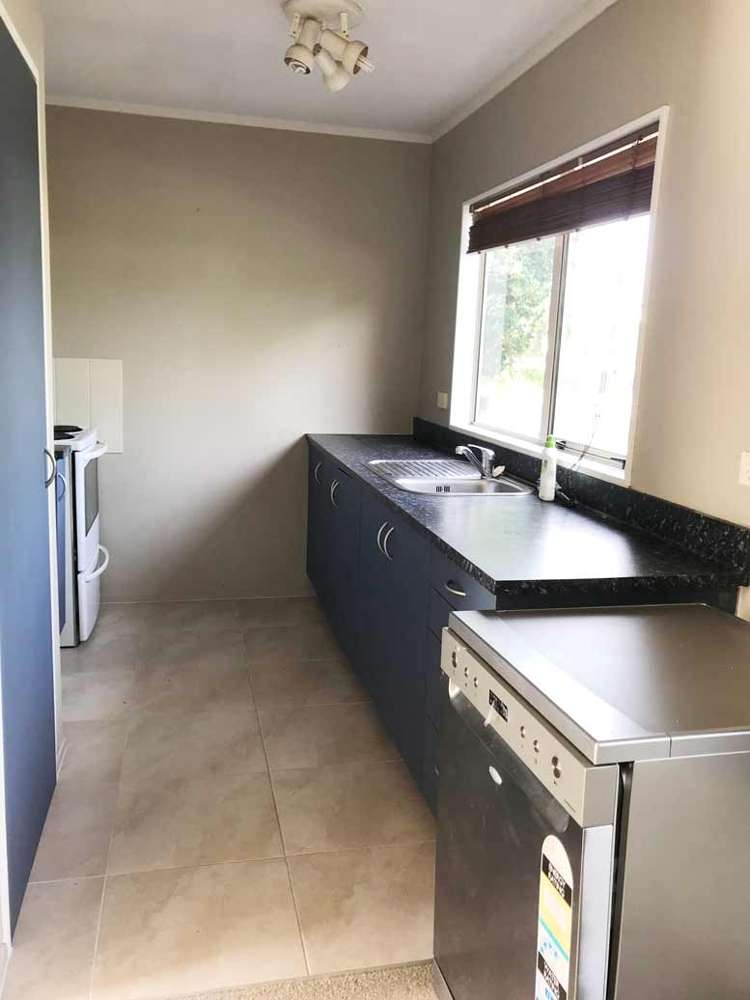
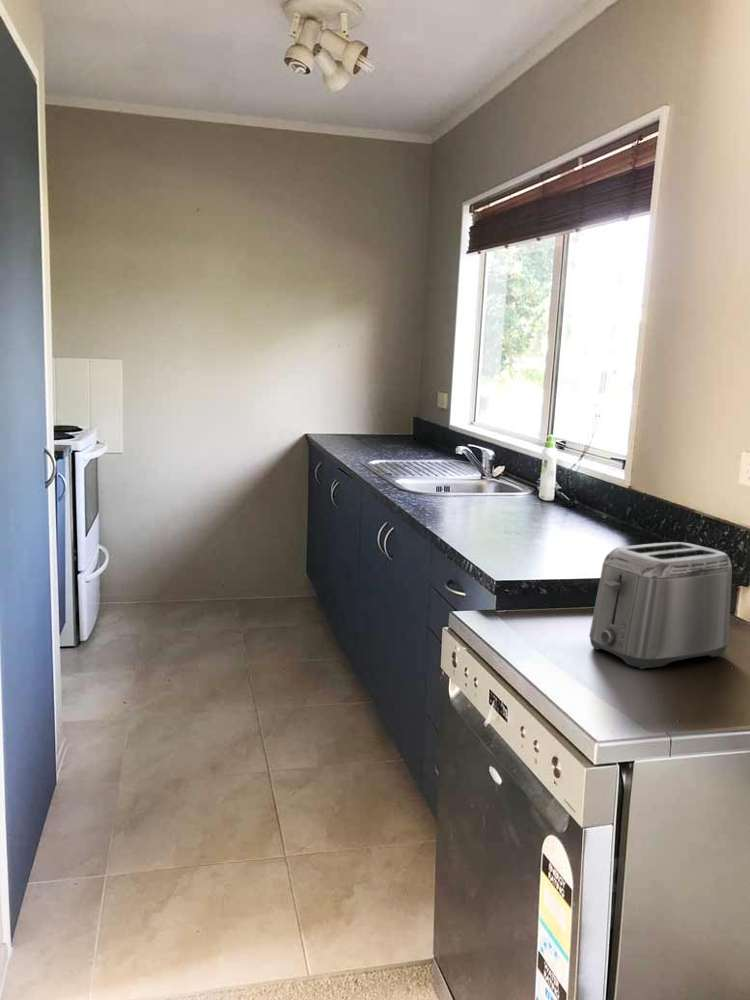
+ toaster (668, 601)
